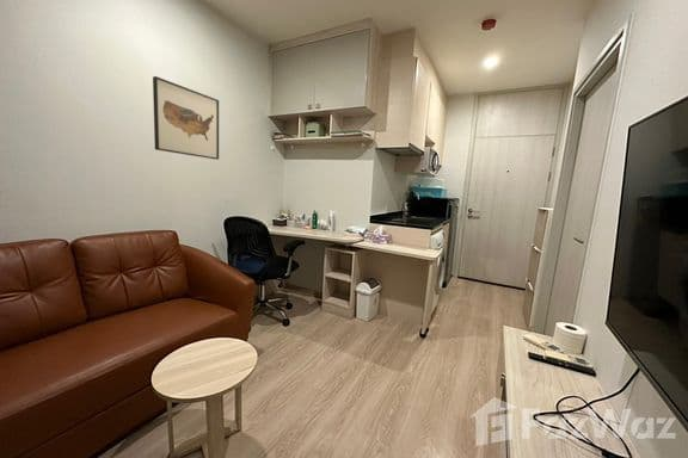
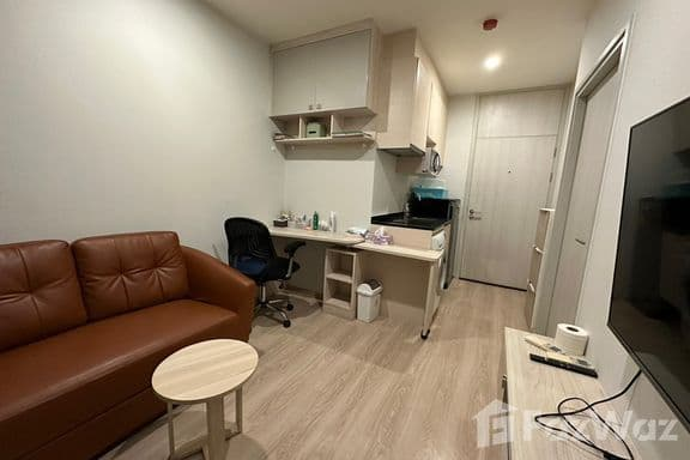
- wall art (189, 123)
